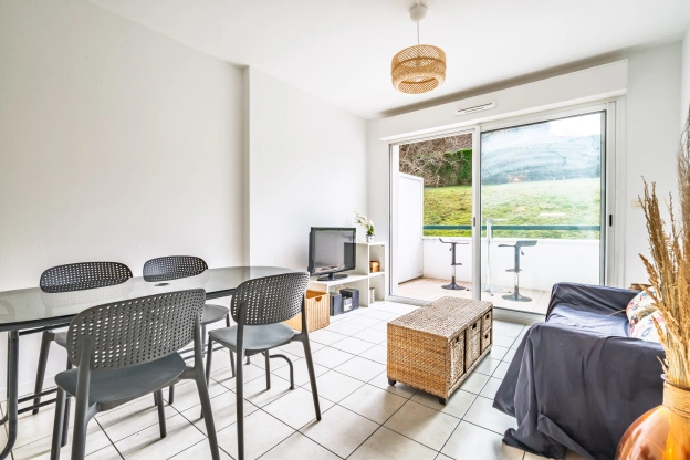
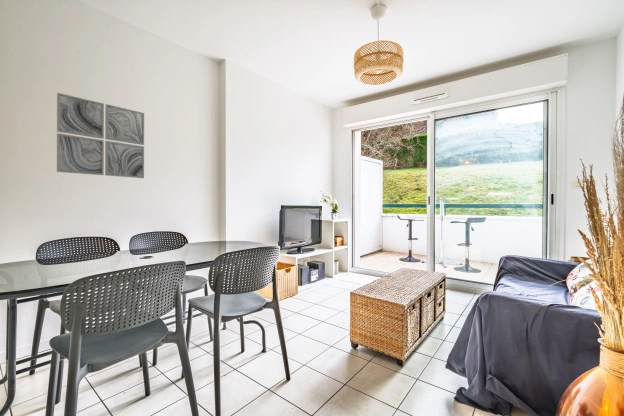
+ wall art (103, 140)
